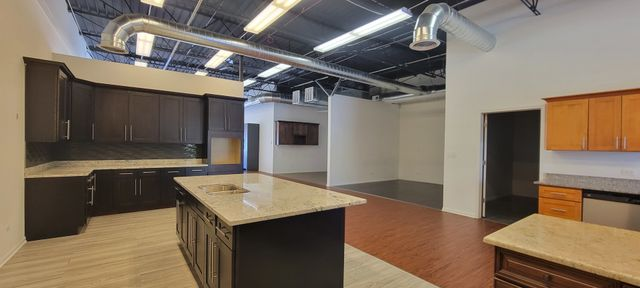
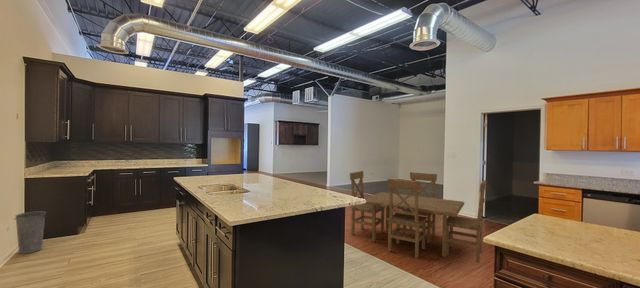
+ bucket (31, 232)
+ dining set (412, 209)
